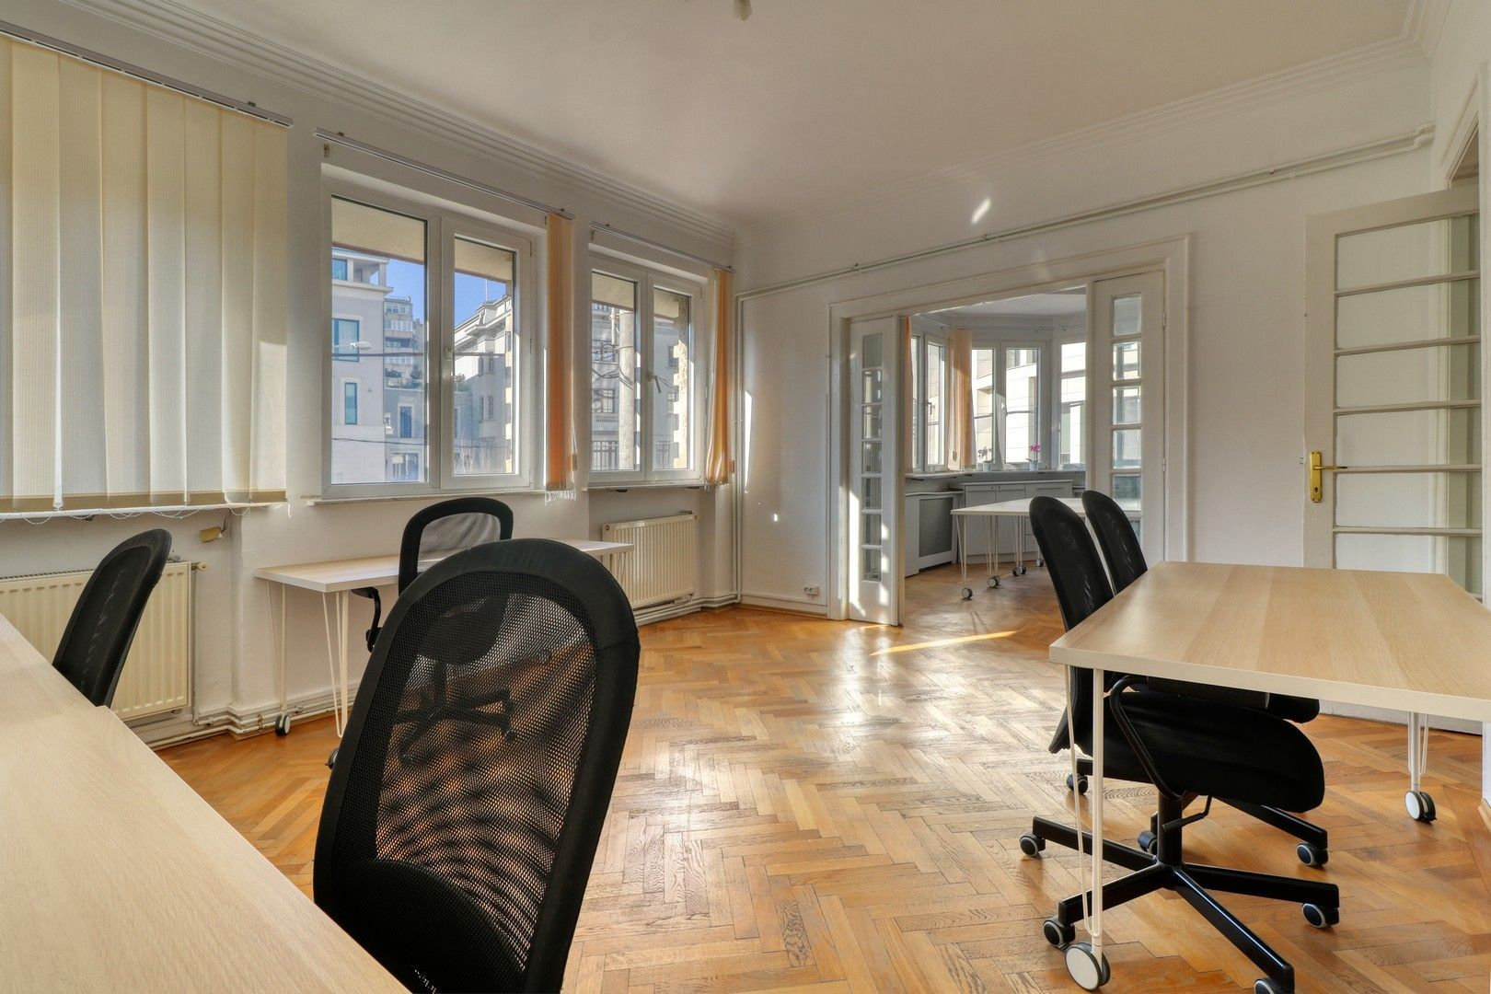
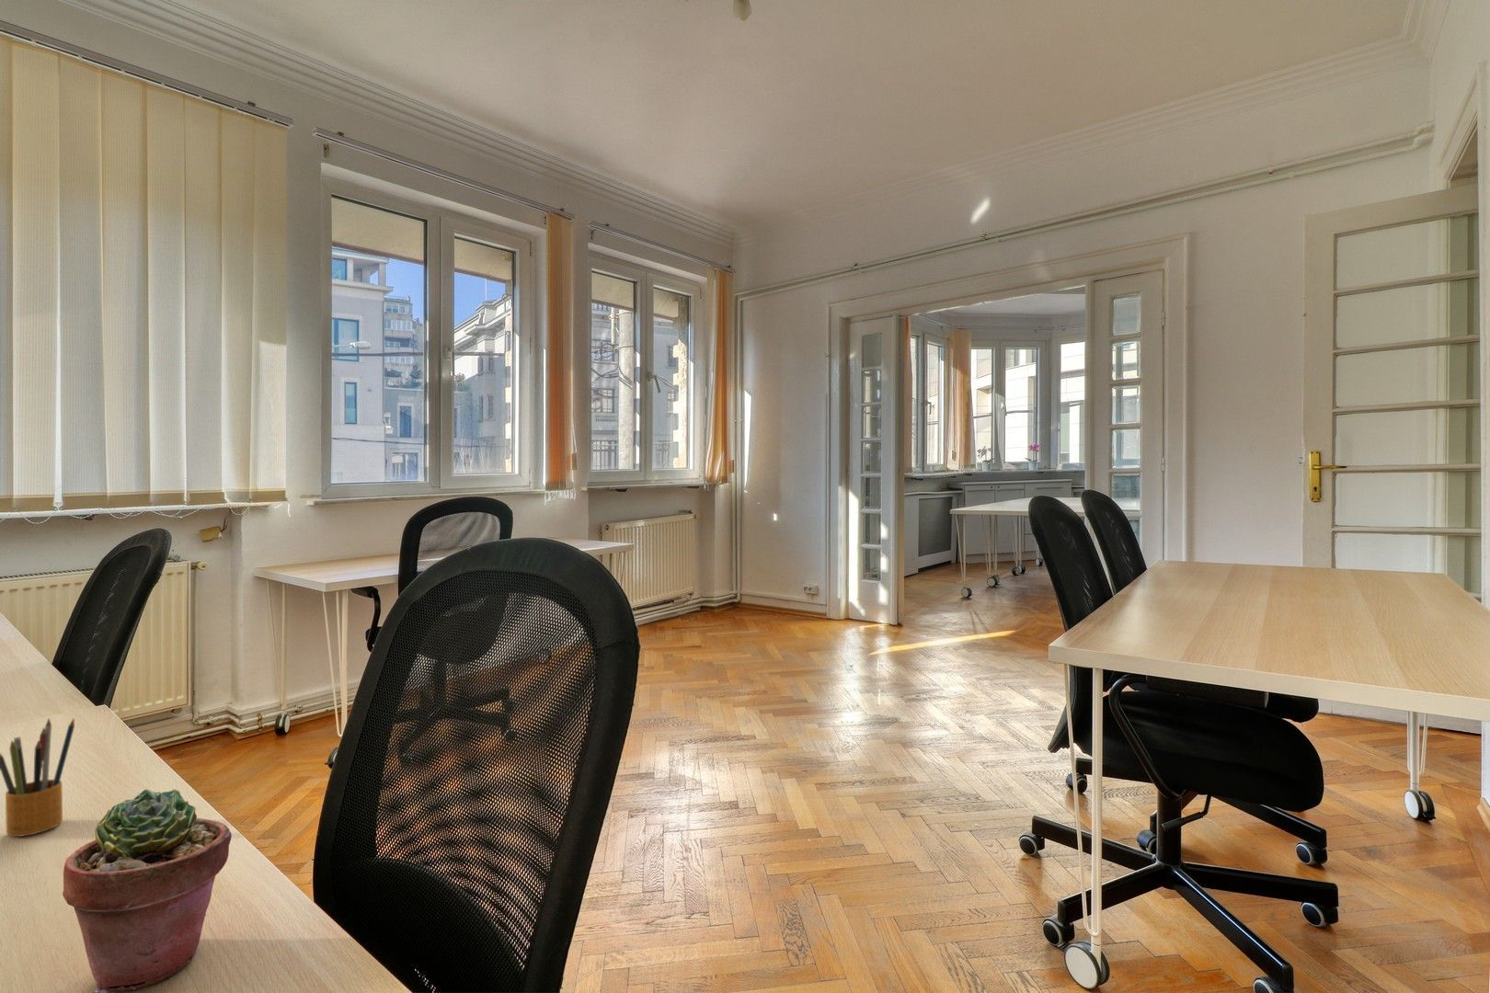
+ pencil box (35, 777)
+ potted succulent (150, 877)
